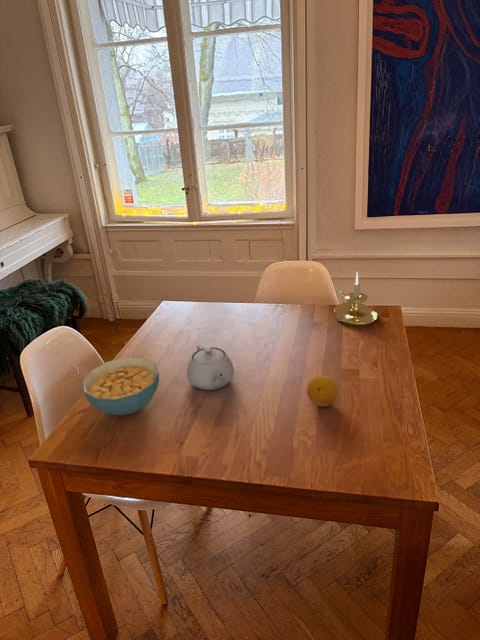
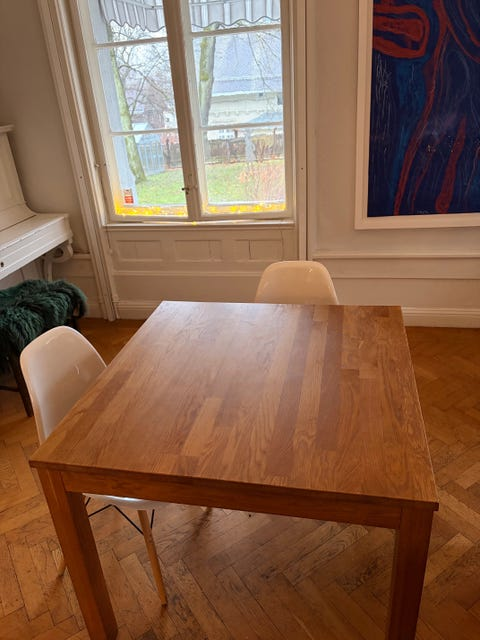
- fruit (322, 390)
- cereal bowl (124, 392)
- teapot (210, 366)
- candle holder (354, 293)
